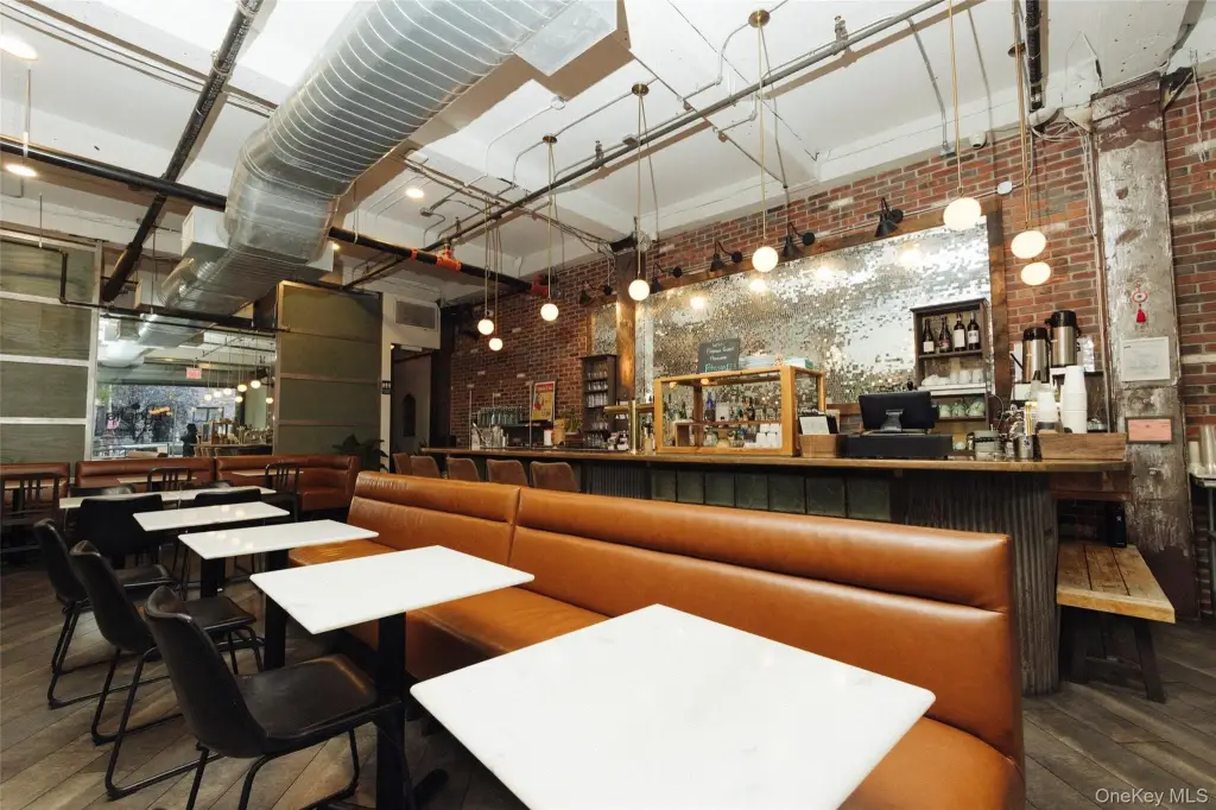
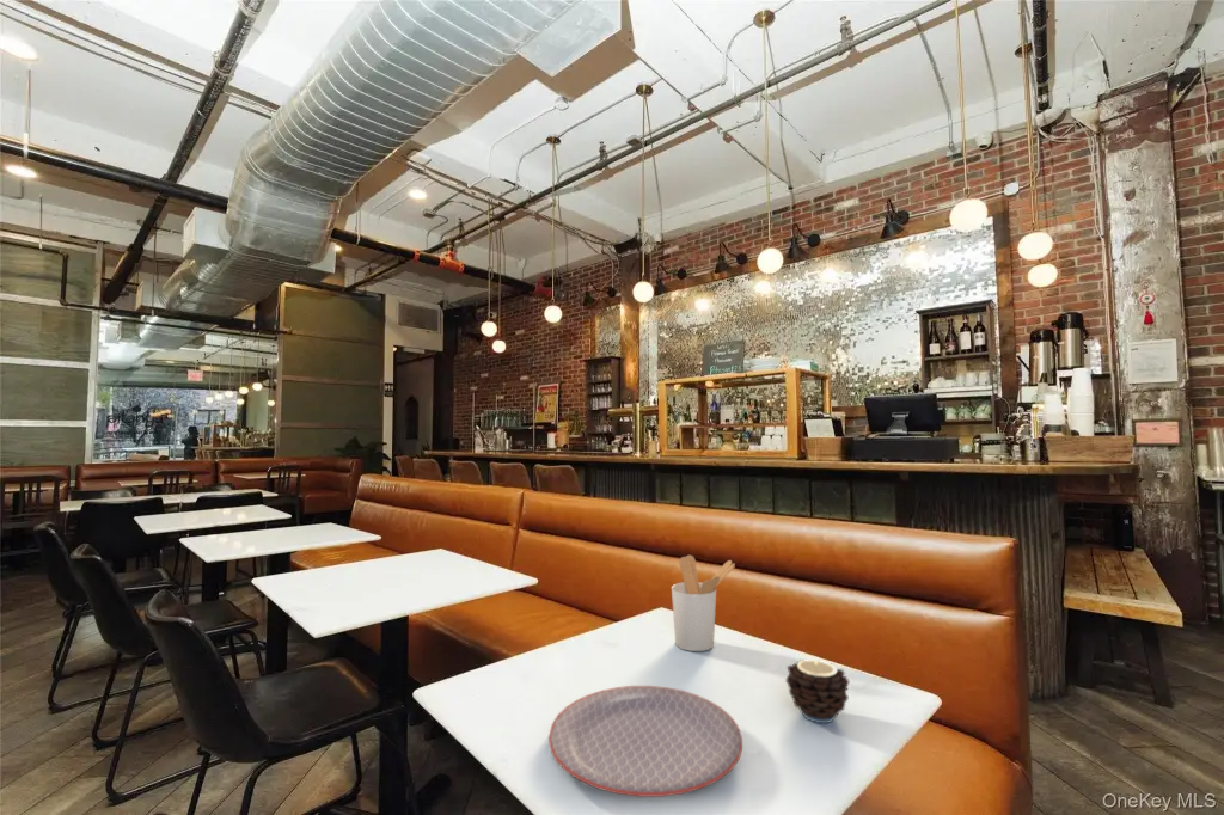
+ plate (644, 737)
+ candle (816, 686)
+ utensil holder (704, 601)
